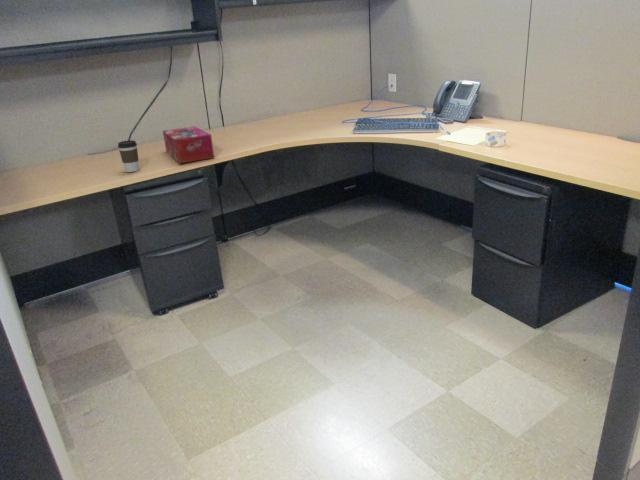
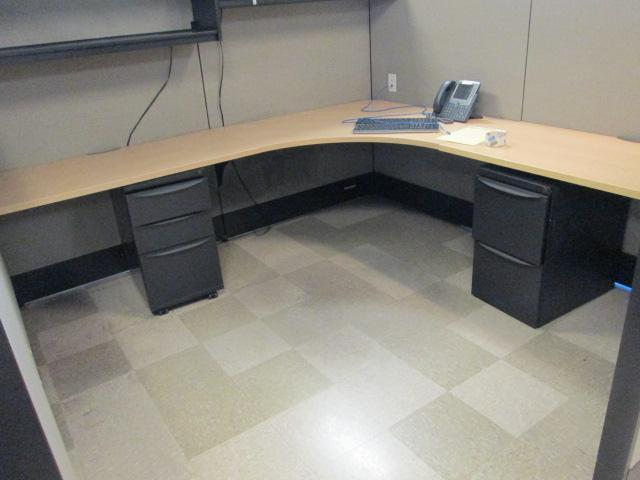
- coffee cup (129, 156)
- tissue box (187, 143)
